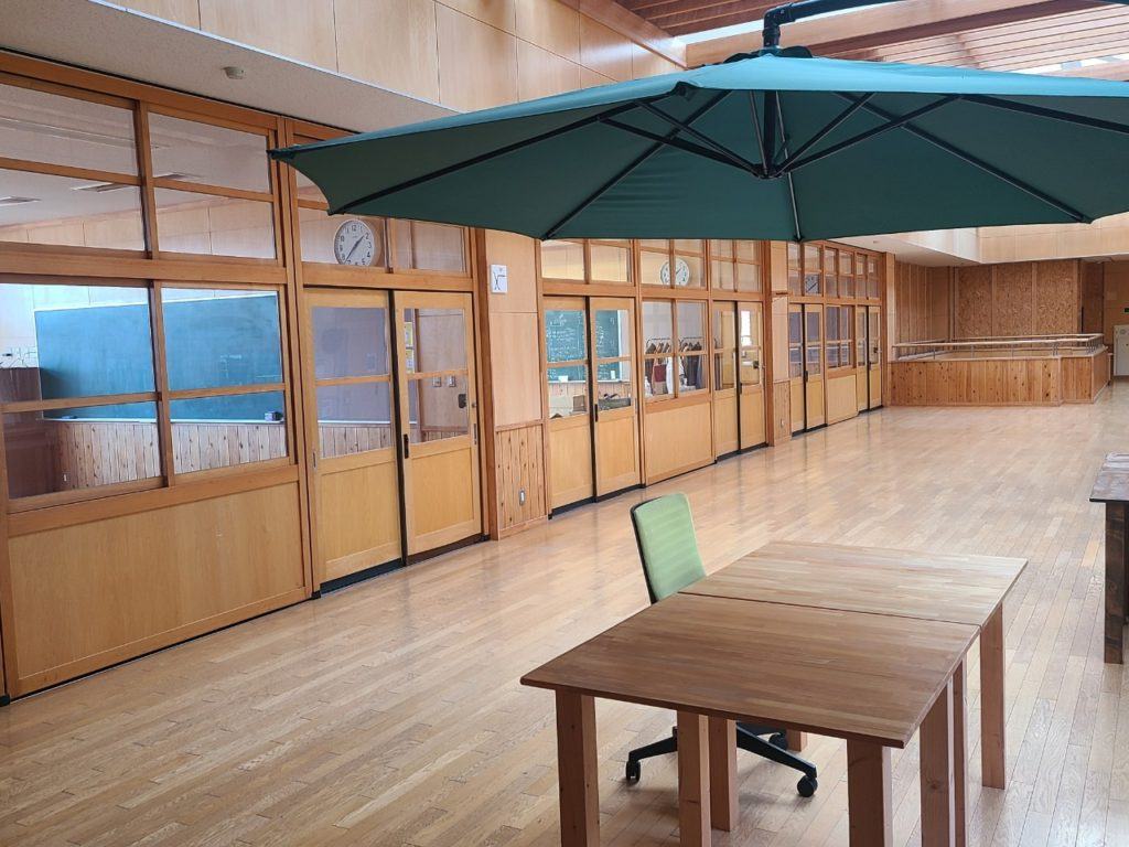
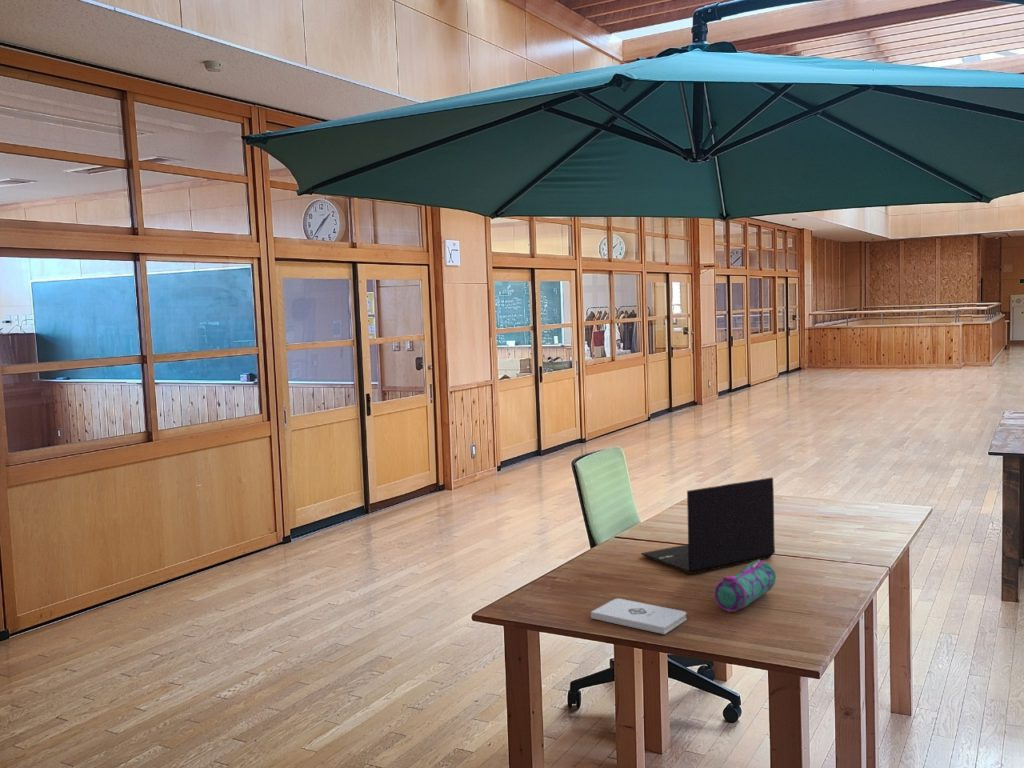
+ pencil case (745, 584)
+ laptop (706, 517)
+ notepad (639, 615)
